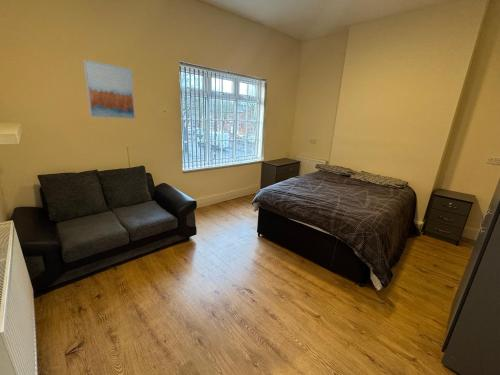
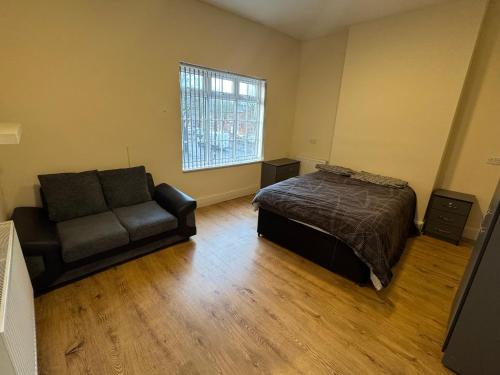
- wall art (111, 92)
